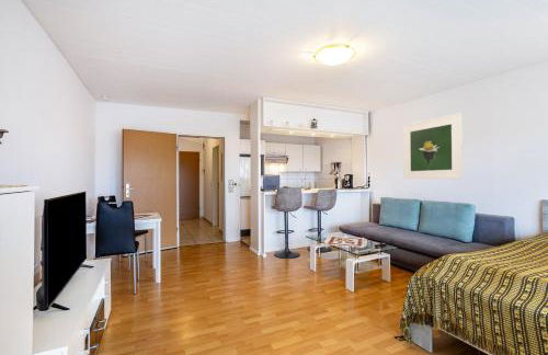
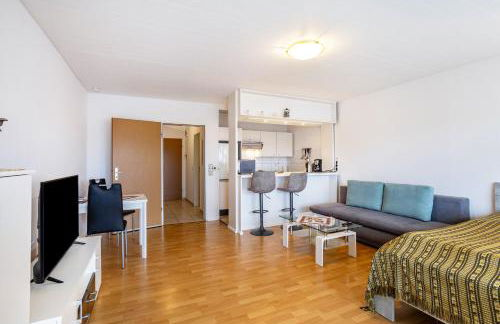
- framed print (430, 149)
